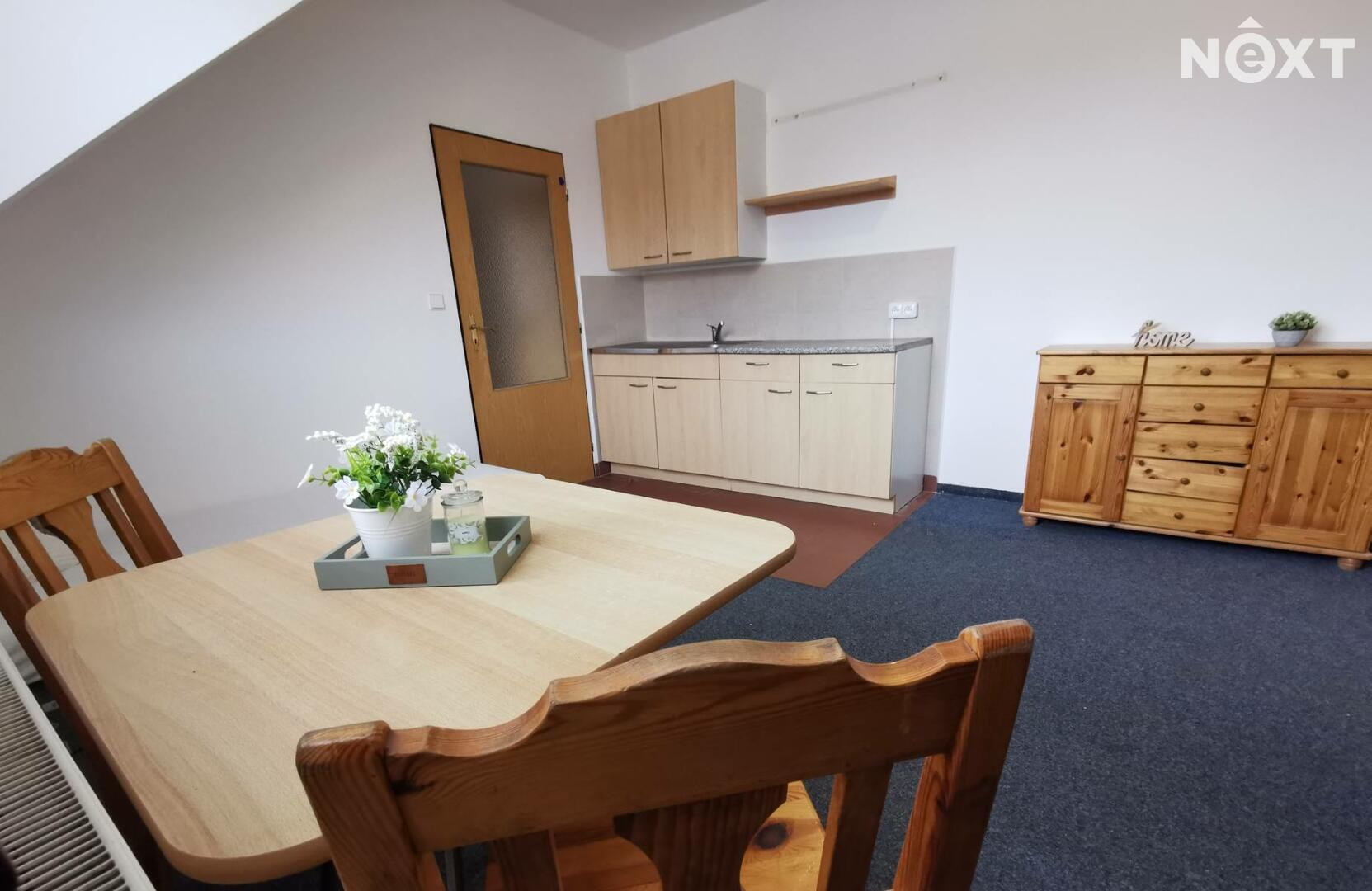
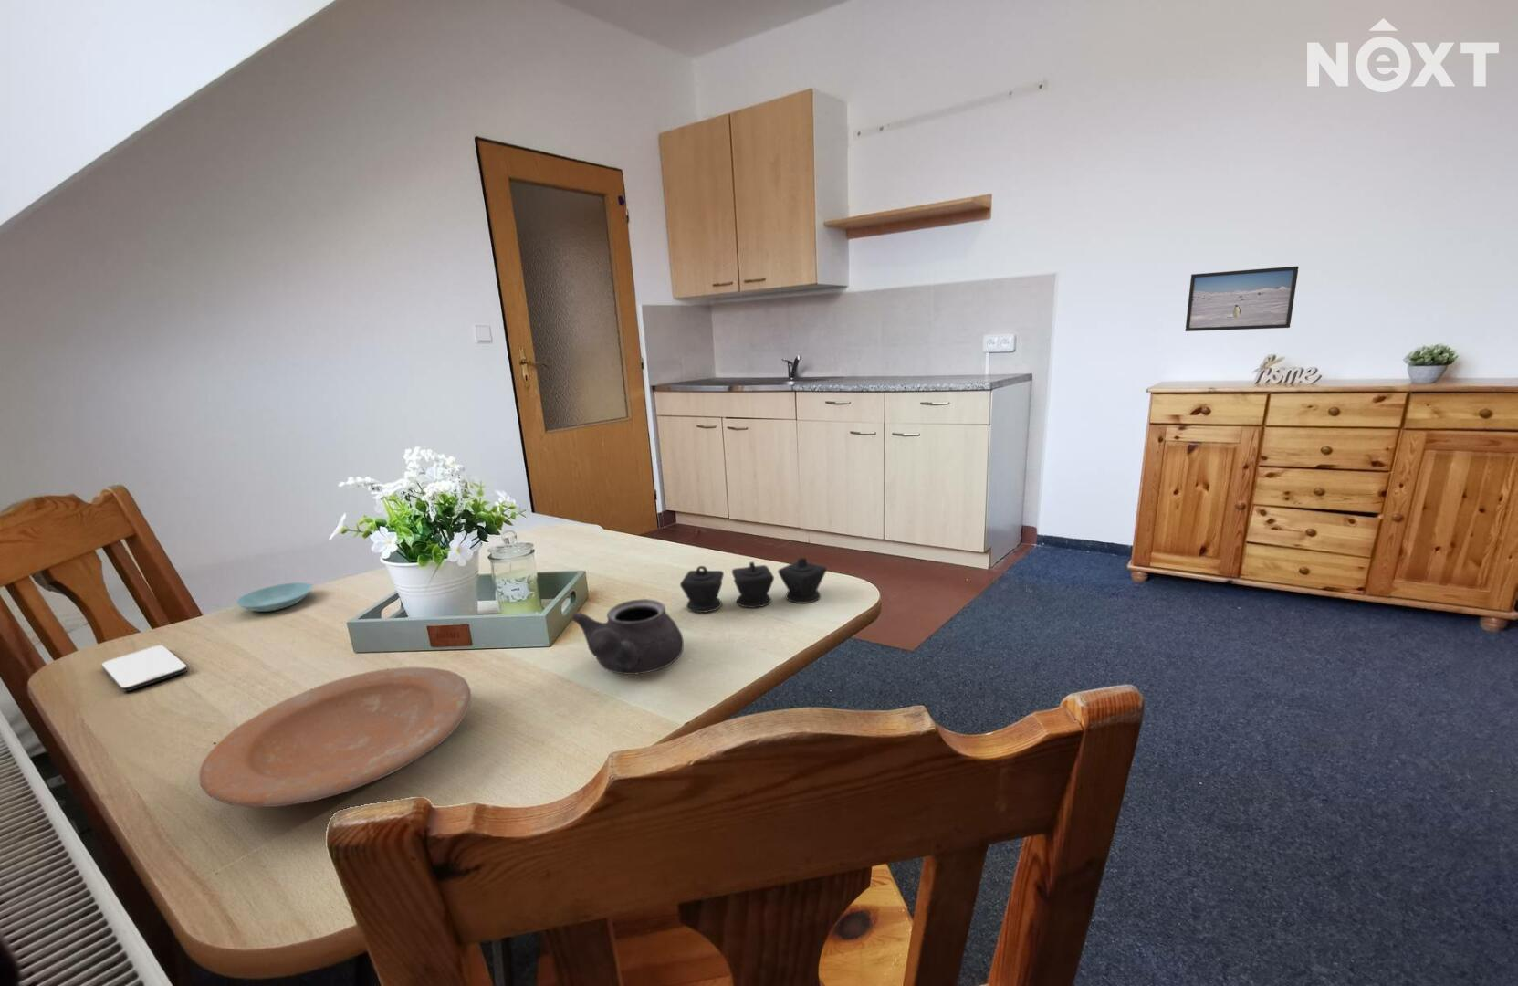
+ saucer (277, 599)
+ plate (350, 738)
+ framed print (1239, 300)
+ sugar bowl (753, 581)
+ teapot (623, 637)
+ smartphone (144, 666)
